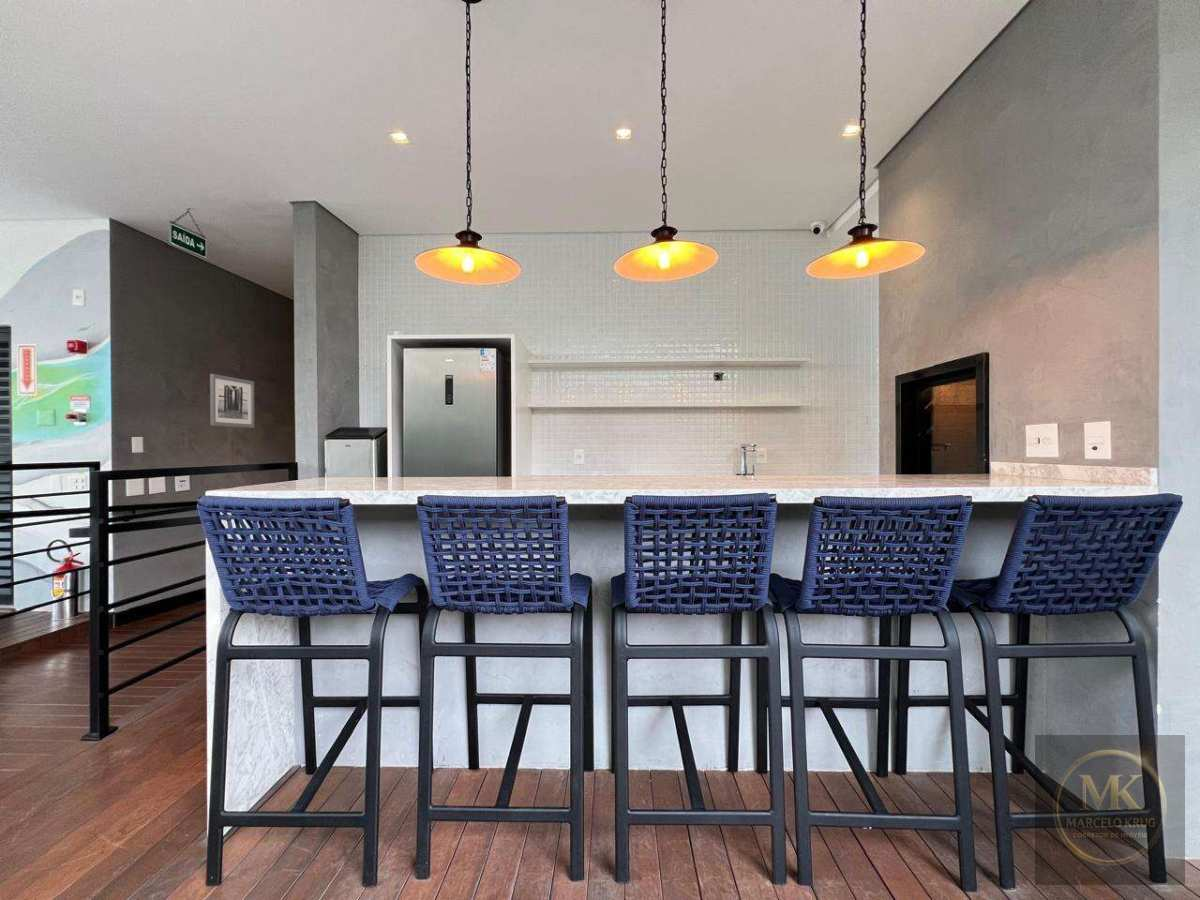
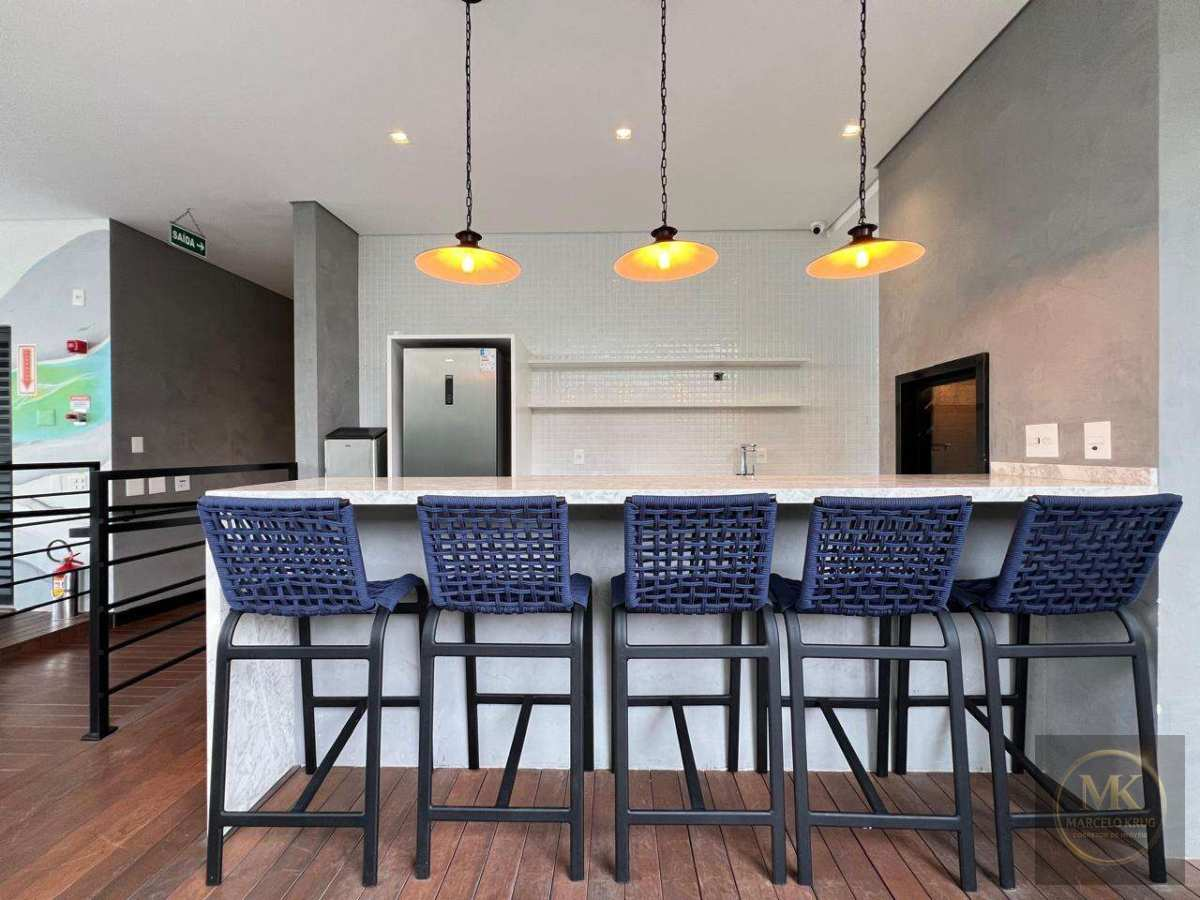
- wall art (233, 402)
